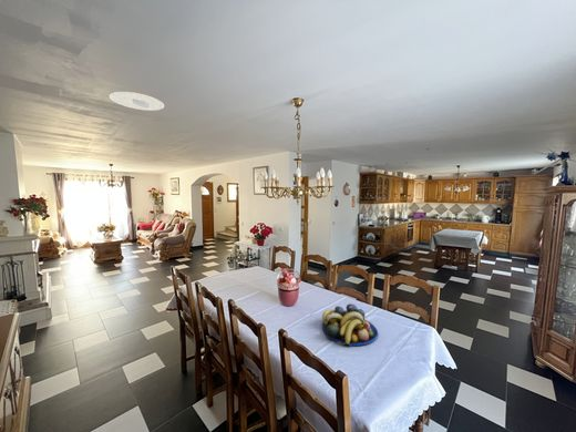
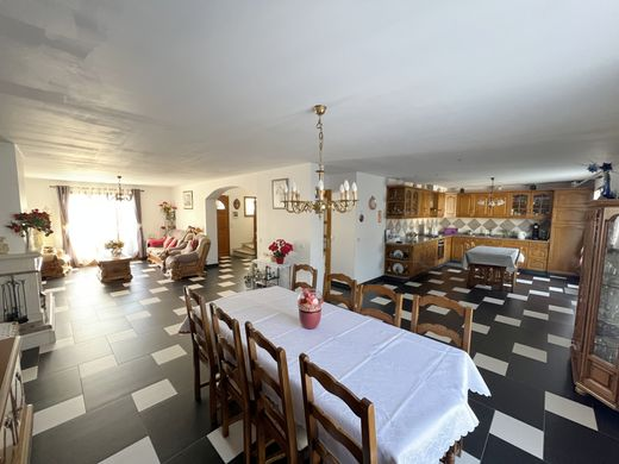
- recessed light (137, 99)
- fruit bowl (349, 319)
